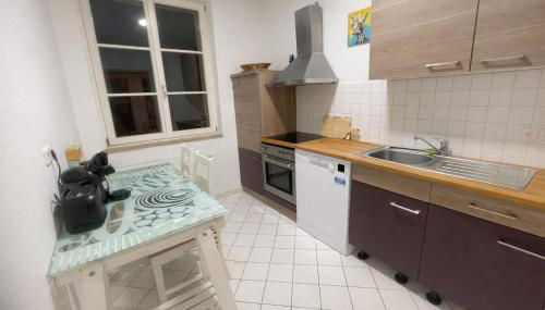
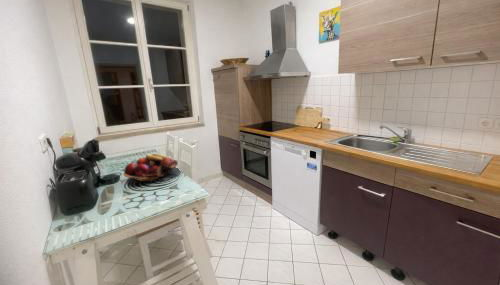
+ fruit basket (152, 165)
